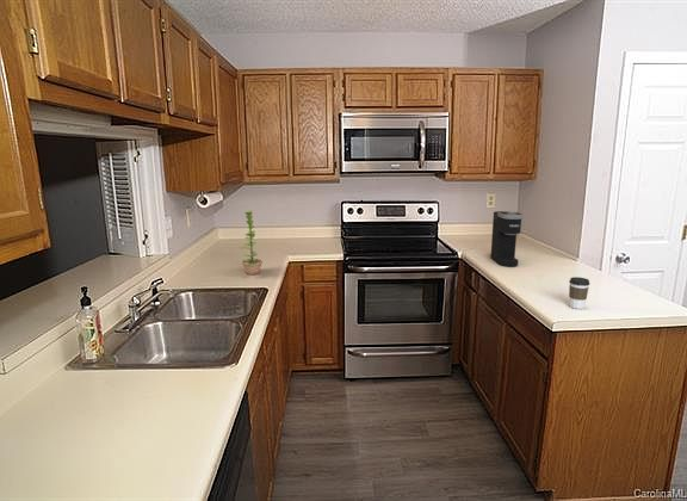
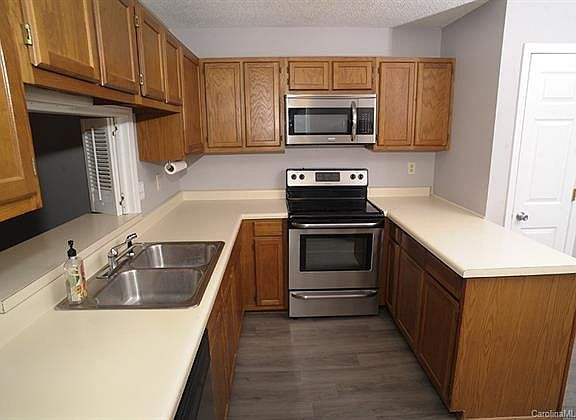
- plant (250, 242)
- coffee cup (577, 292)
- coffee maker (505, 236)
